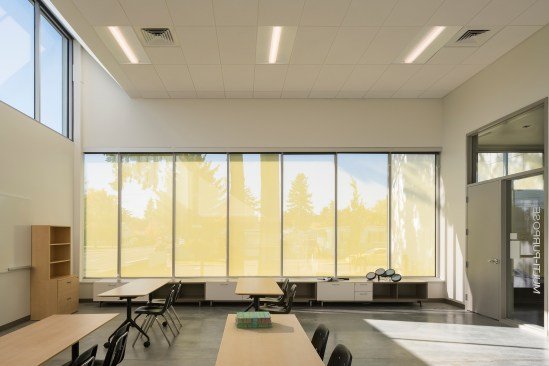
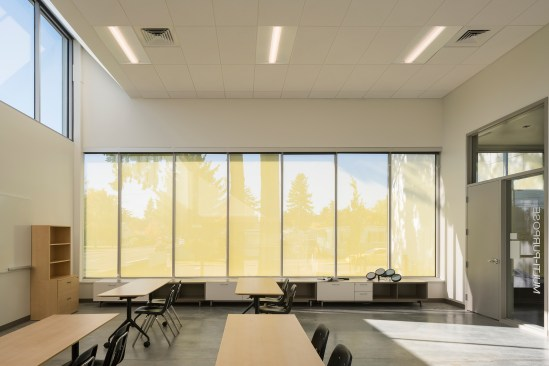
- stack of books (253, 319)
